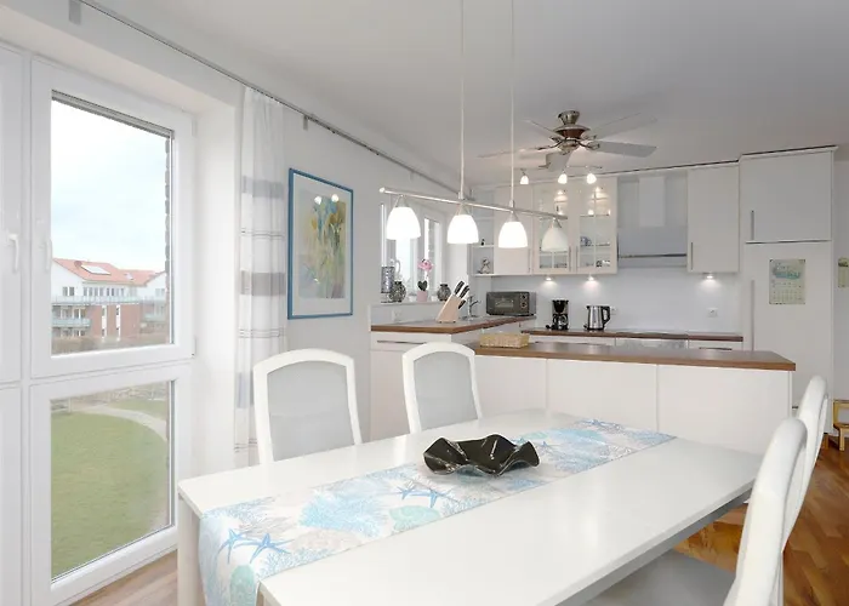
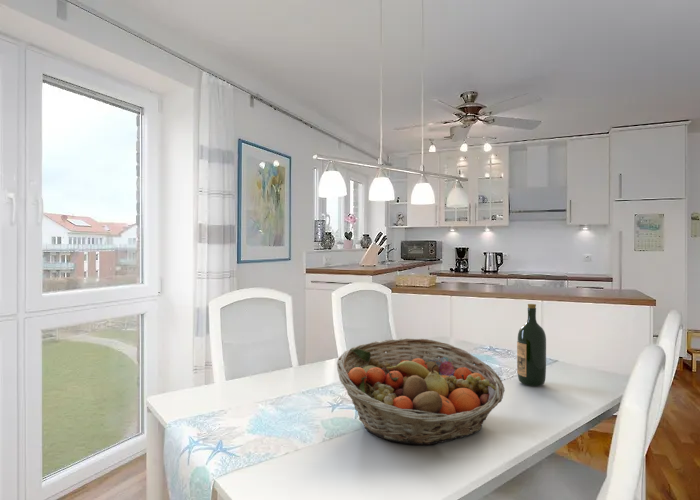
+ wine bottle (531, 343)
+ fruit basket (419, 386)
